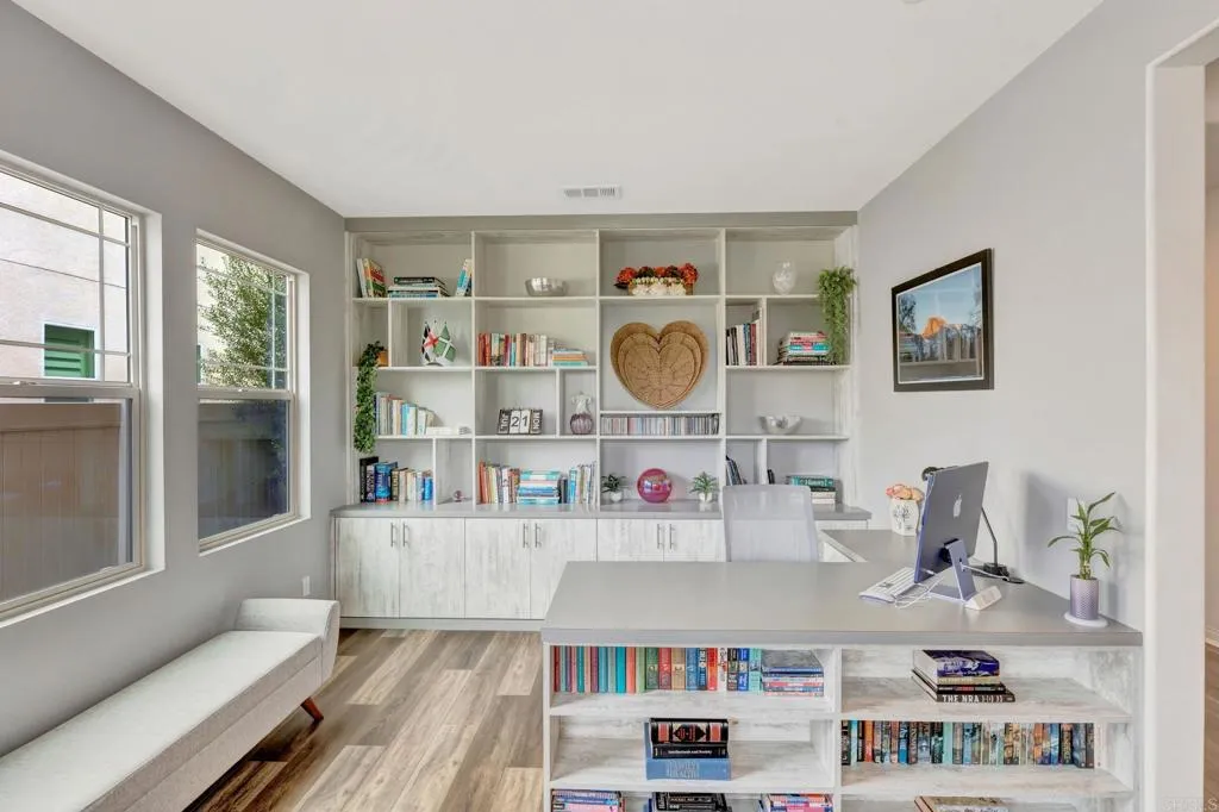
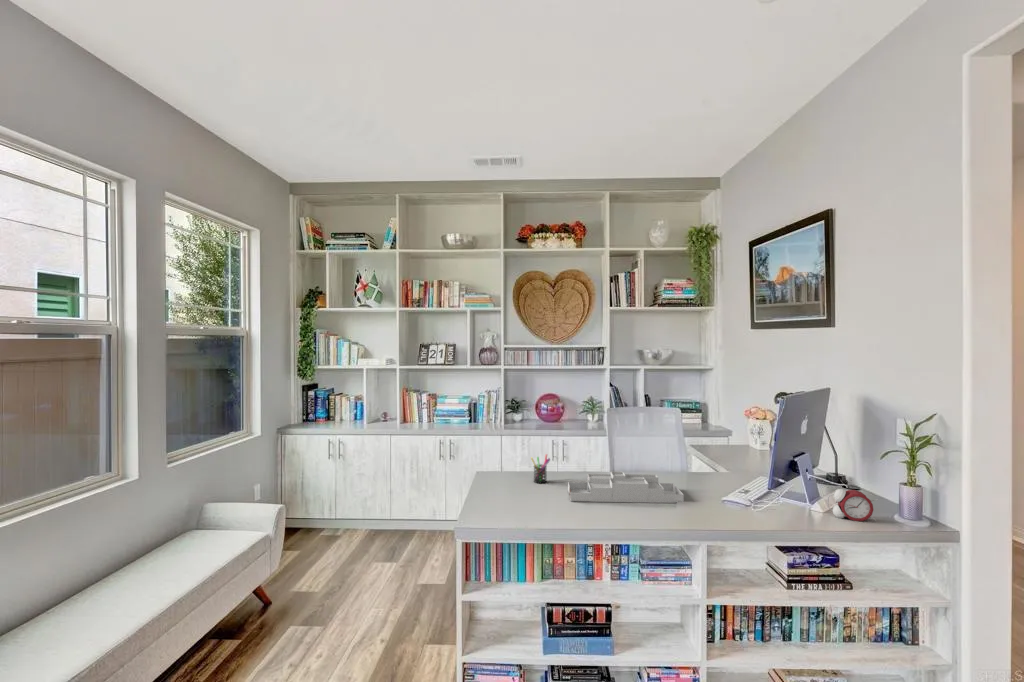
+ pen holder (540, 468)
+ desk organizer (623, 485)
+ alarm clock (851, 504)
